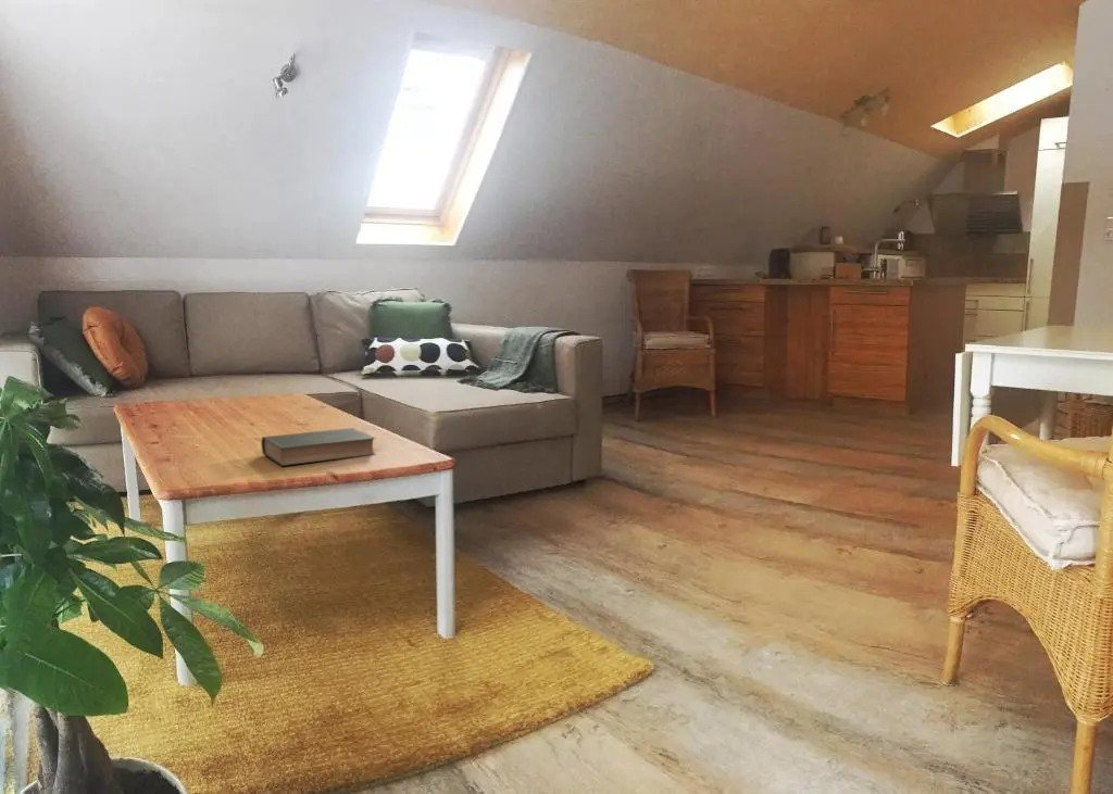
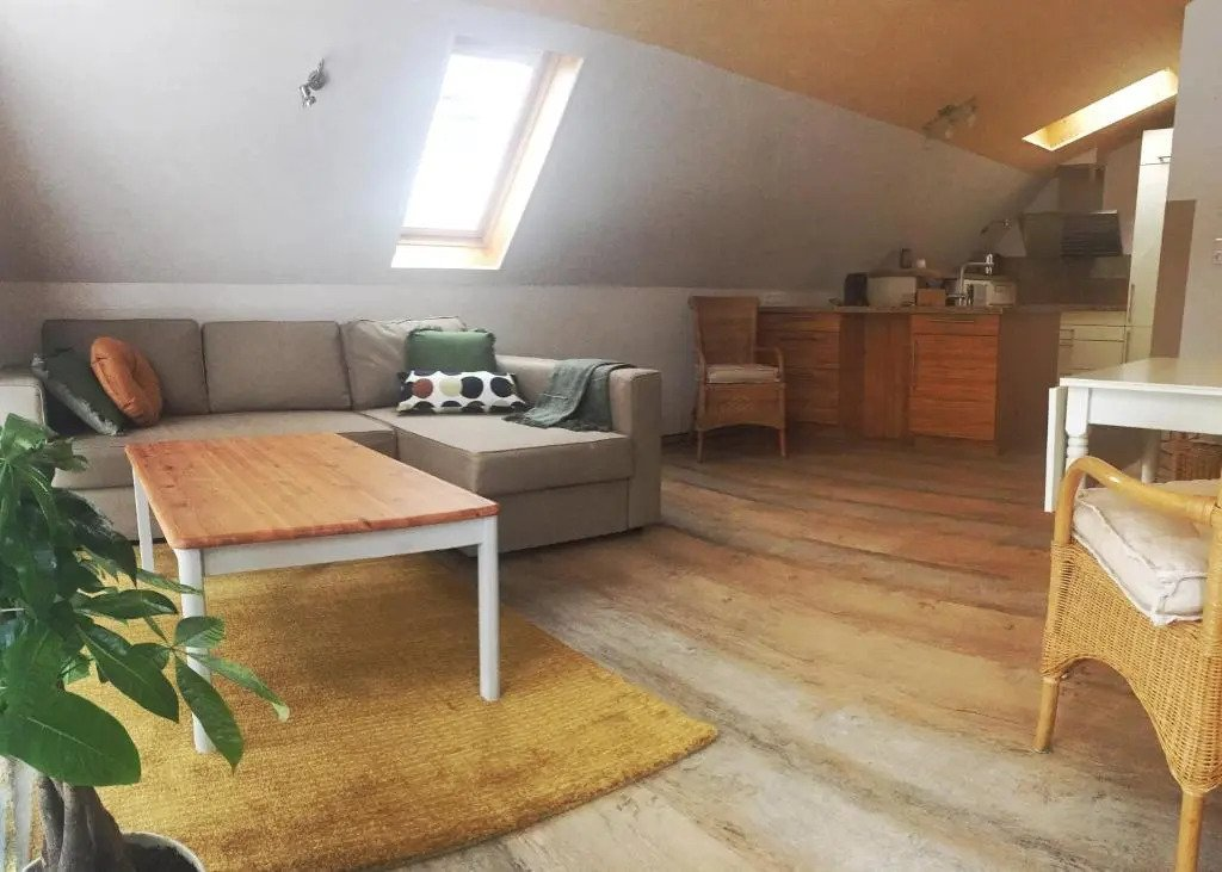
- book (318, 445)
